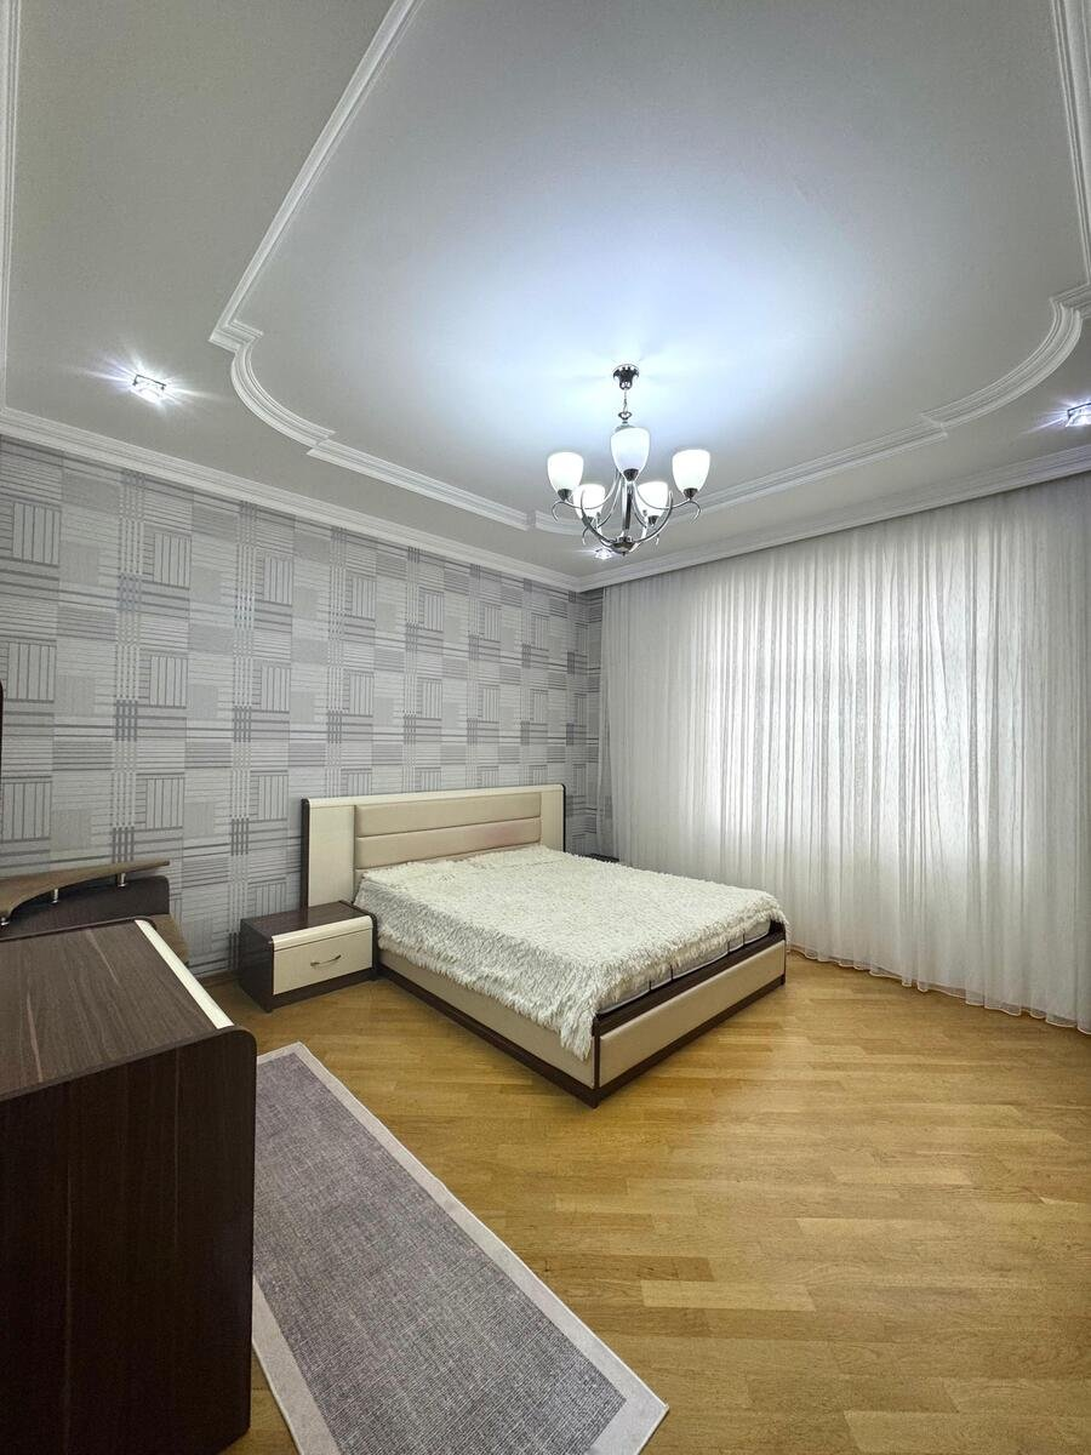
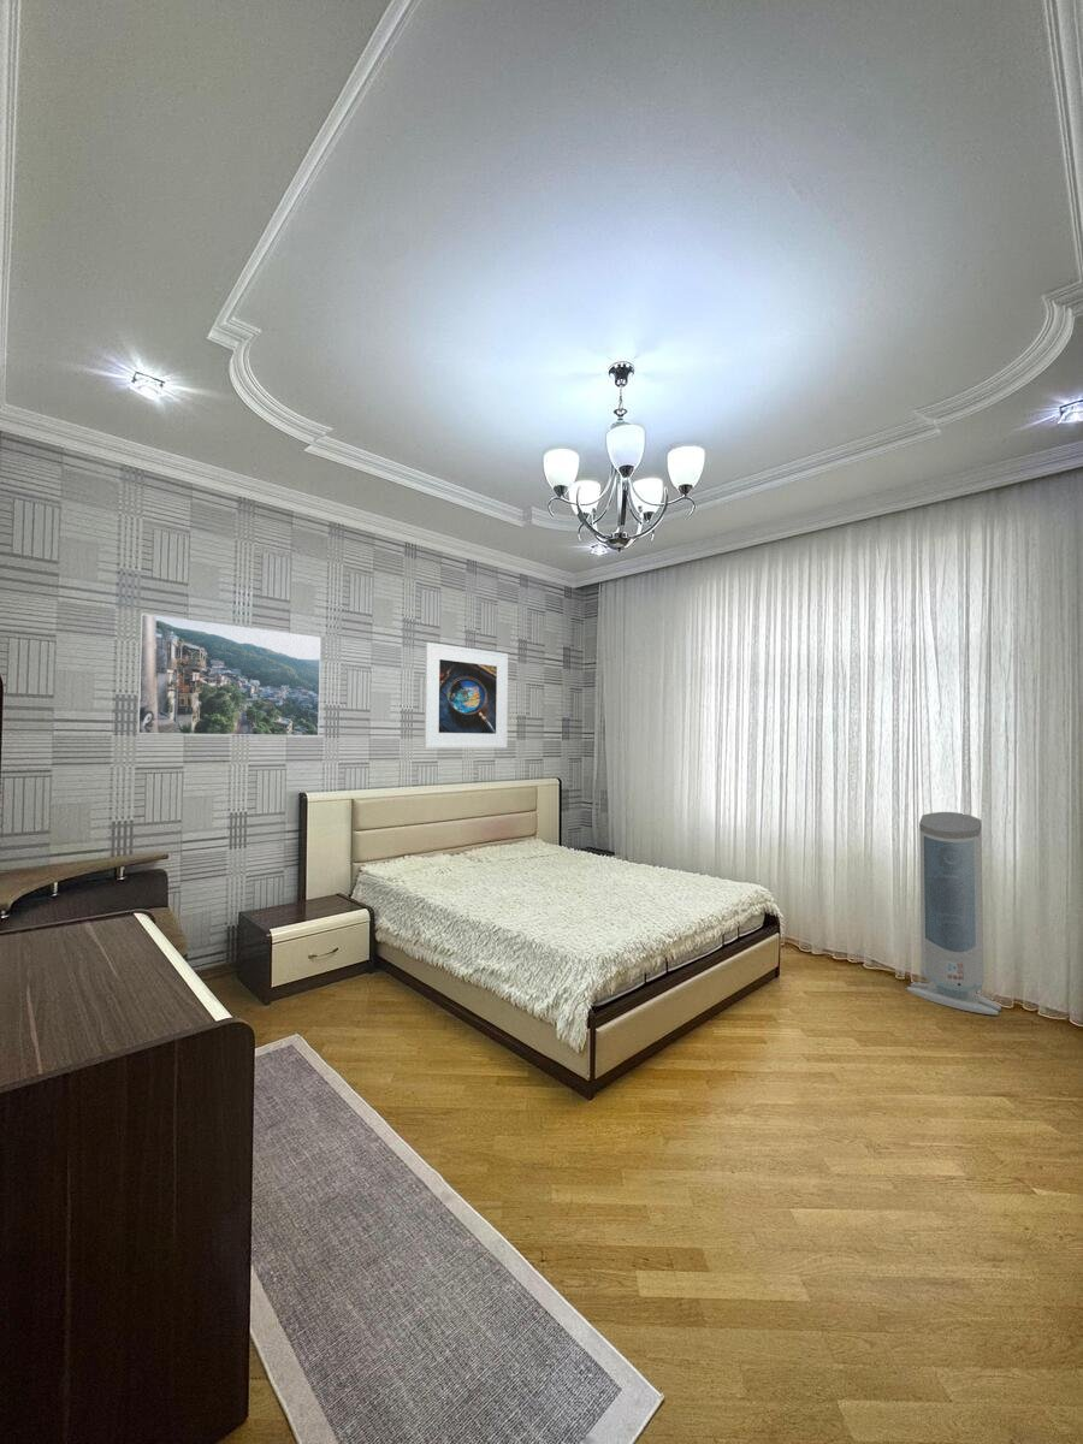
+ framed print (468, 698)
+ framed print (237, 680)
+ air purifier (951, 905)
